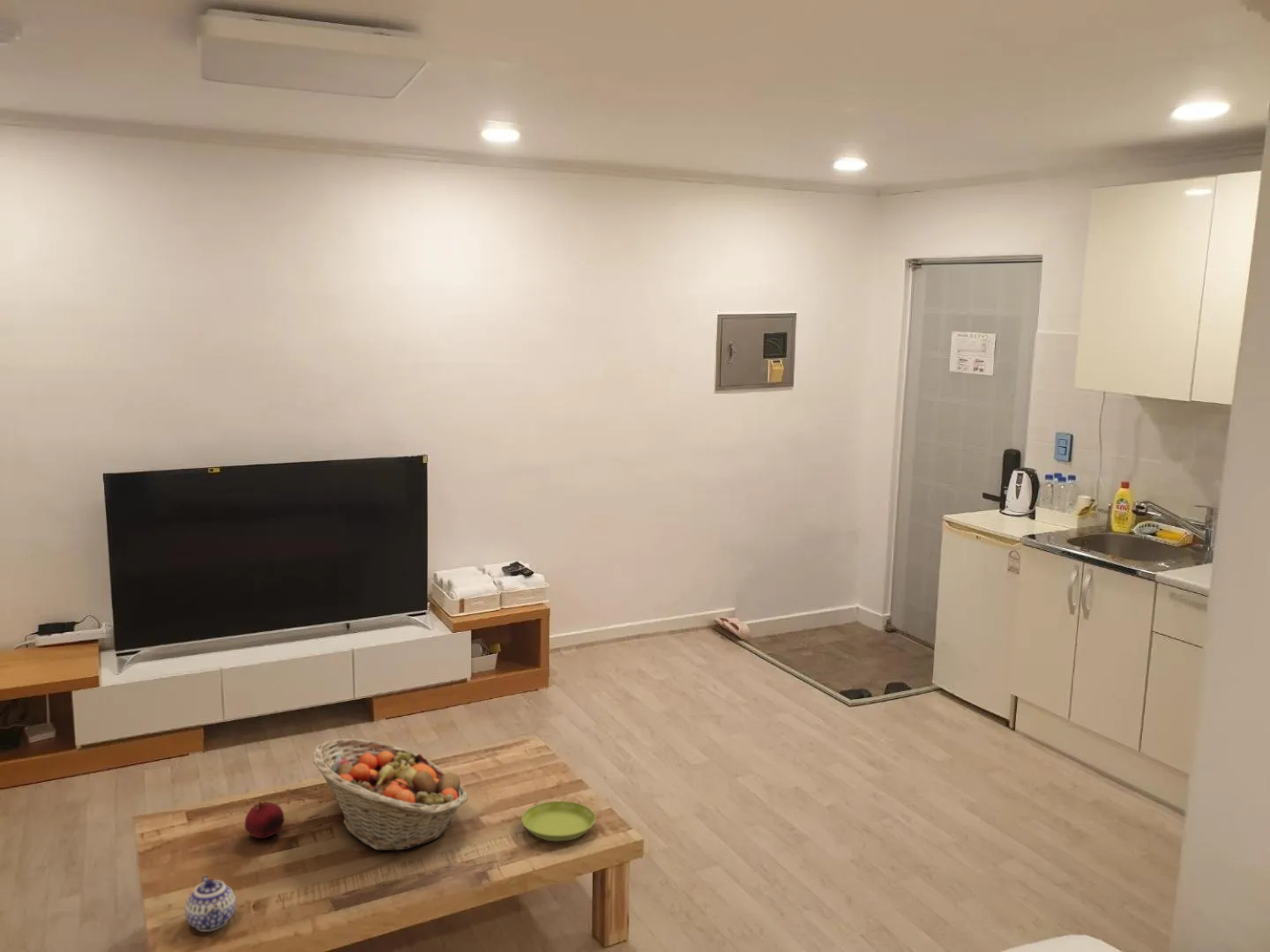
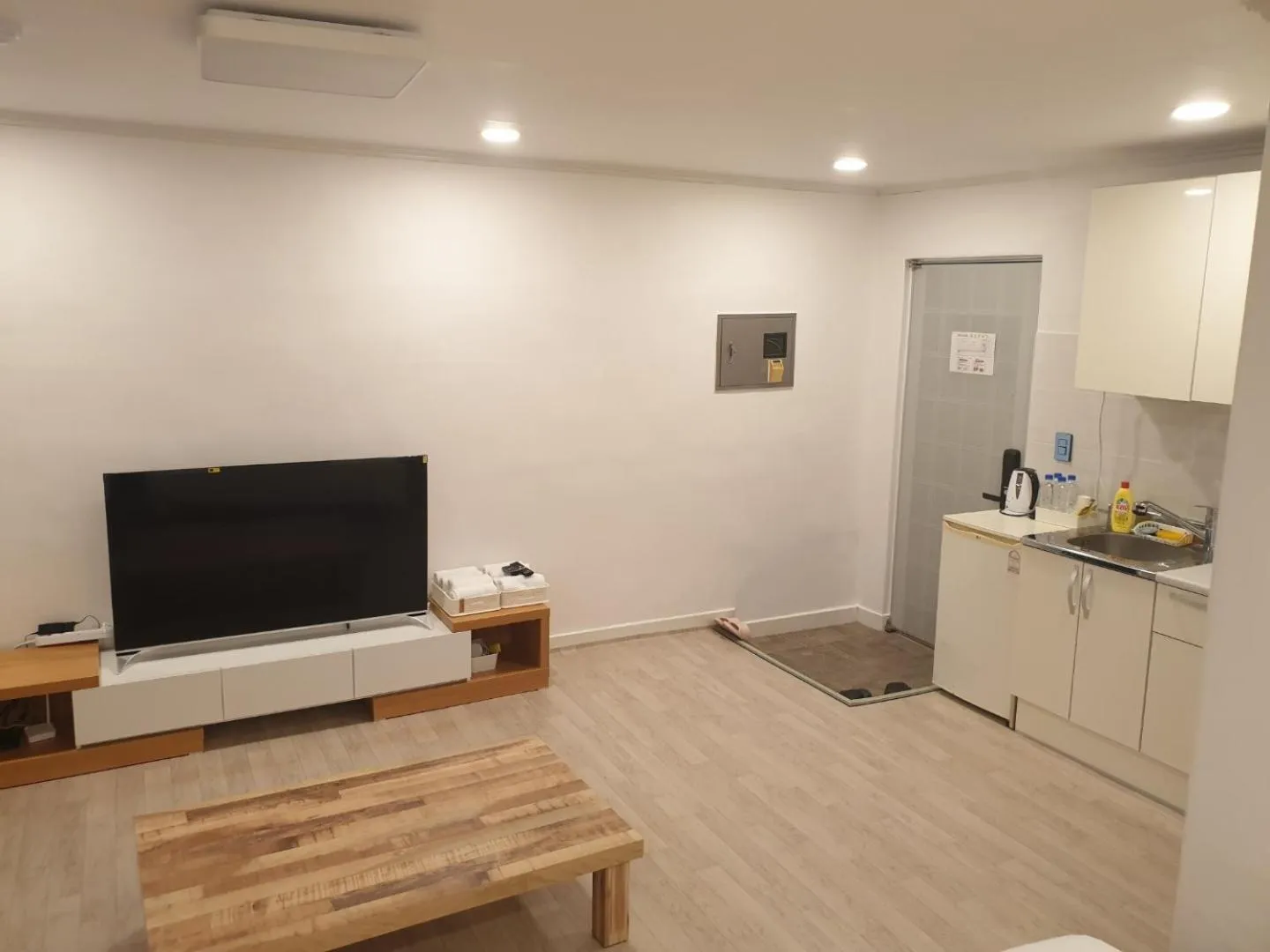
- teapot (210, 901)
- saucer (558, 822)
- fruit basket (390, 786)
- fruit (264, 818)
